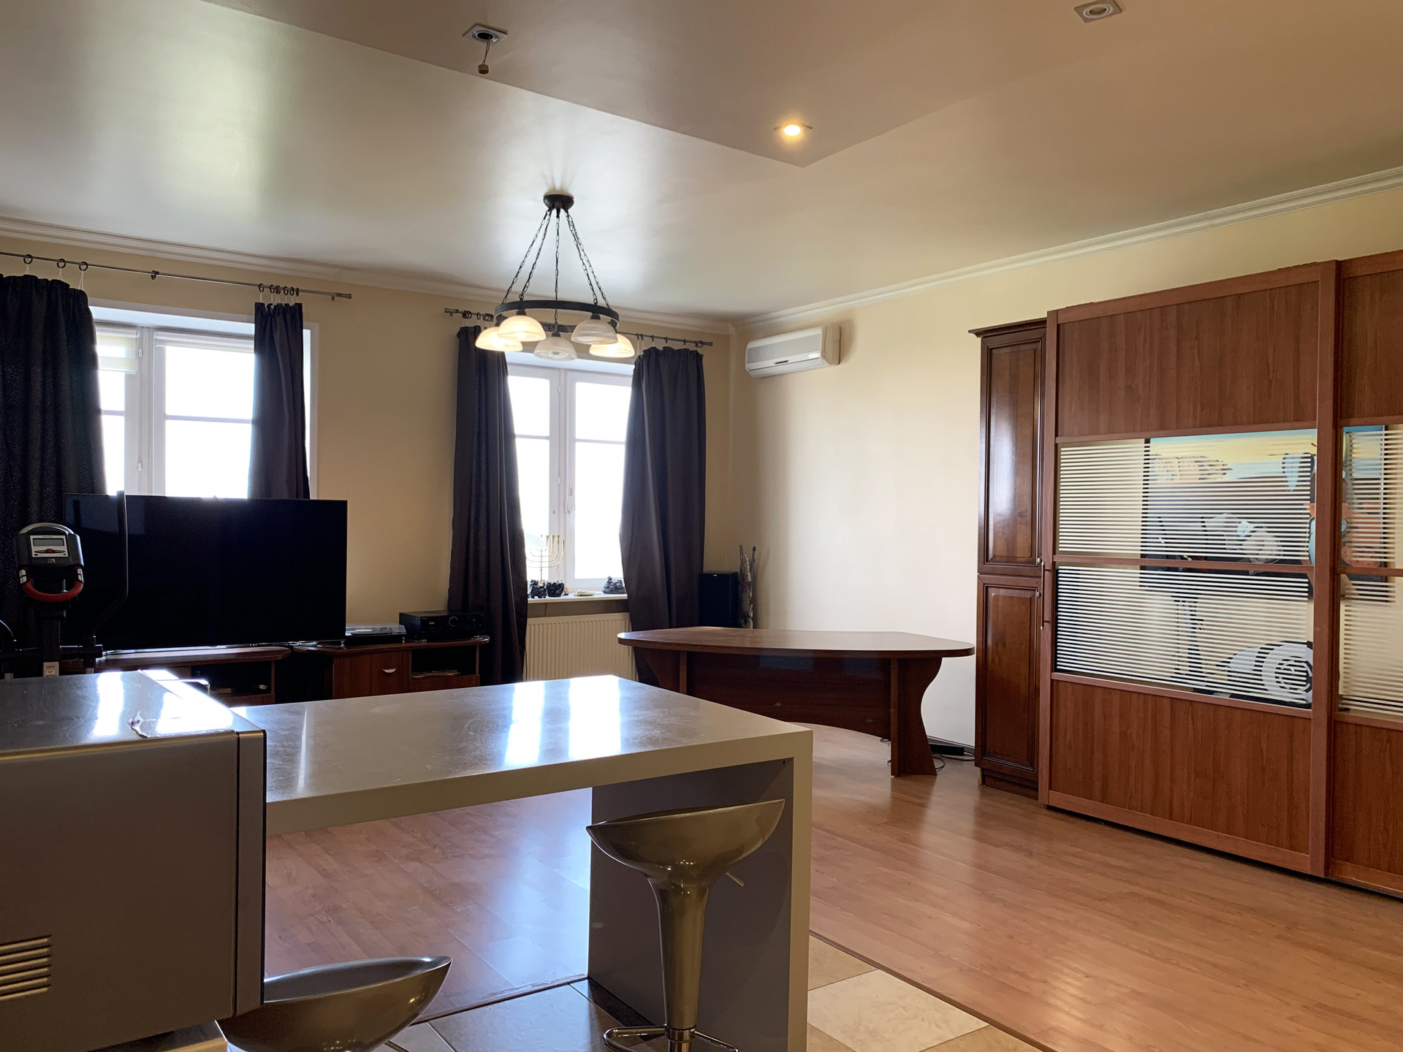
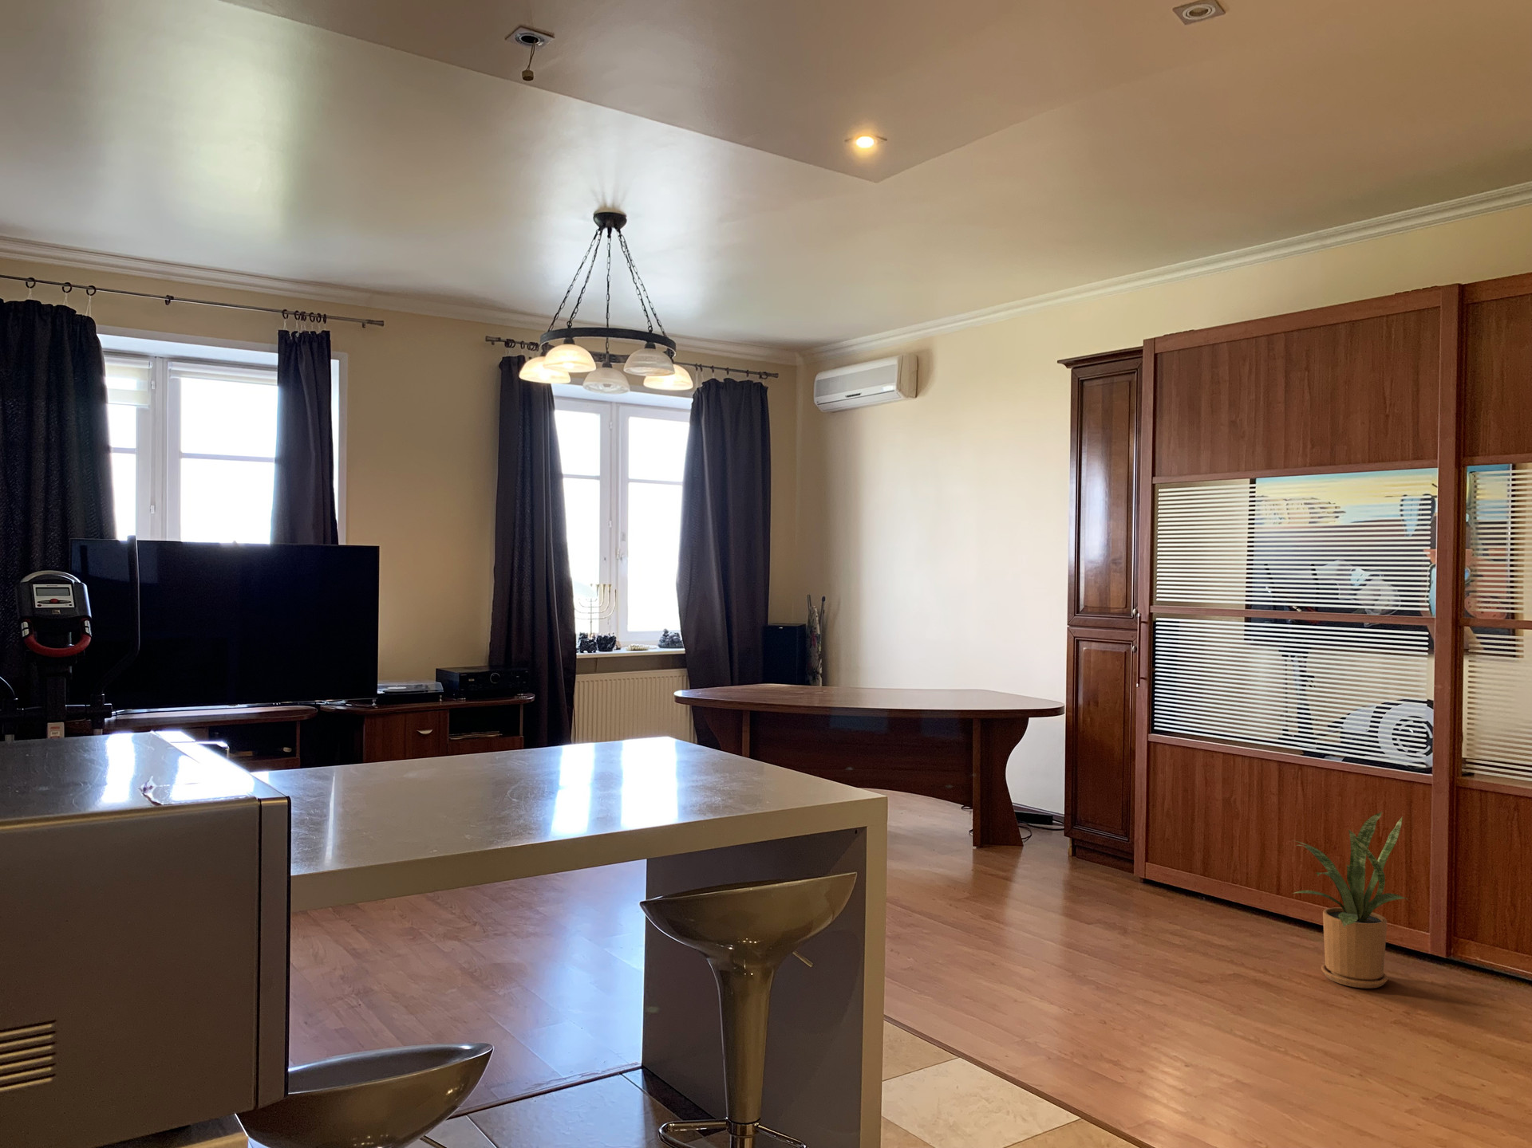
+ house plant (1345, 895)
